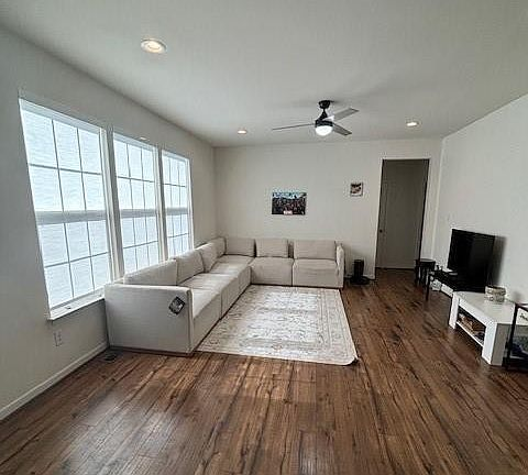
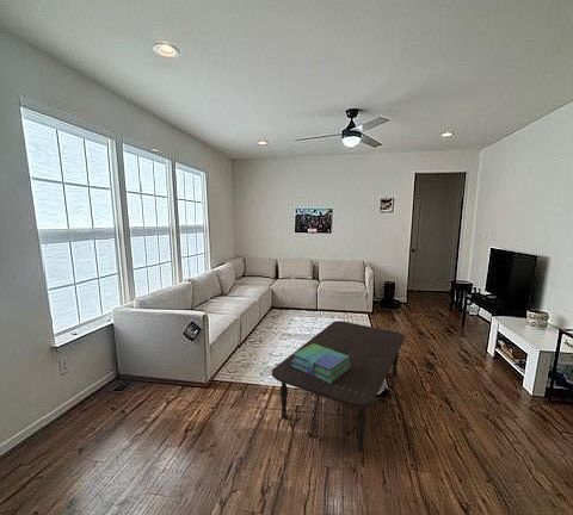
+ coffee table (346, 372)
+ stack of books (320, 361)
